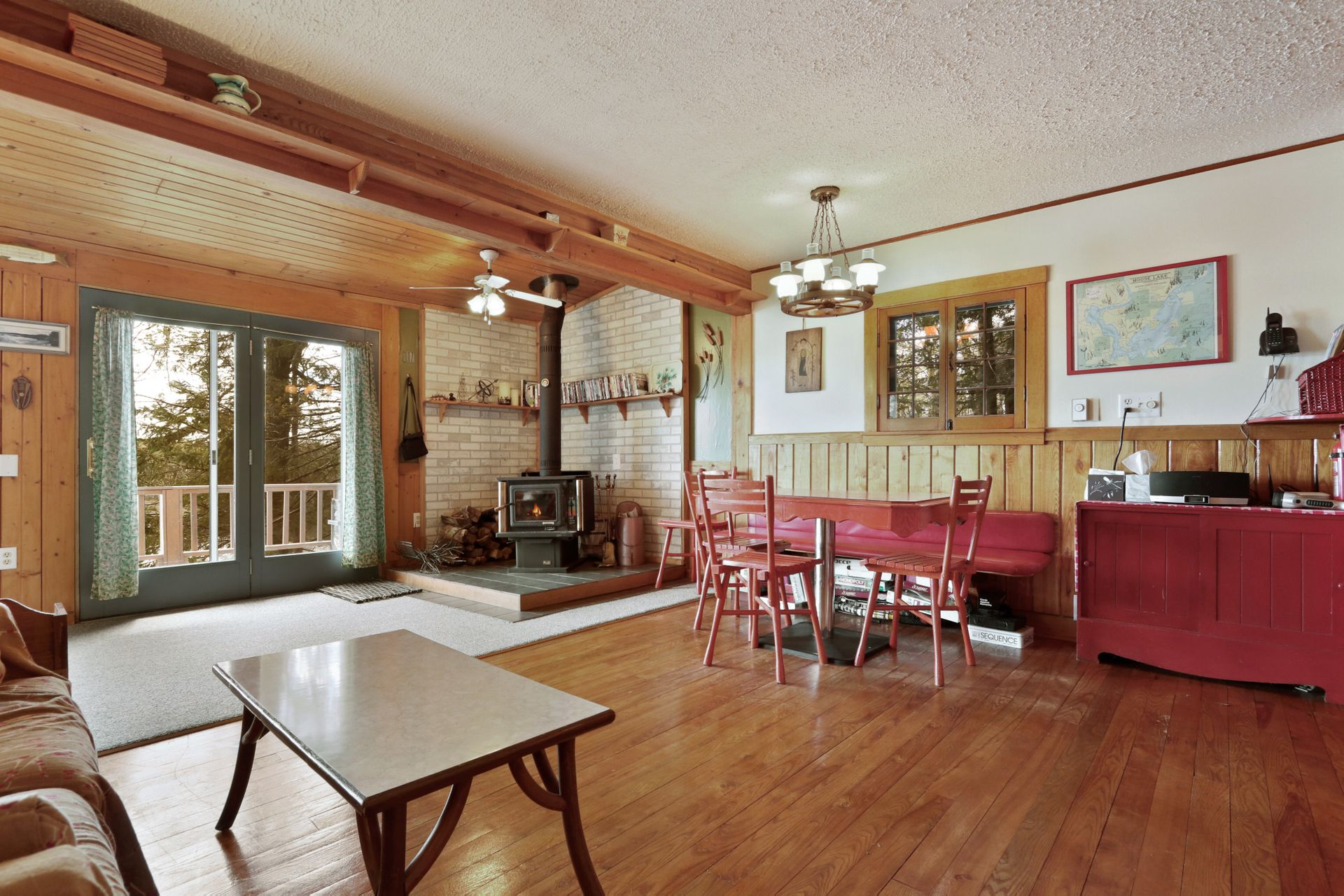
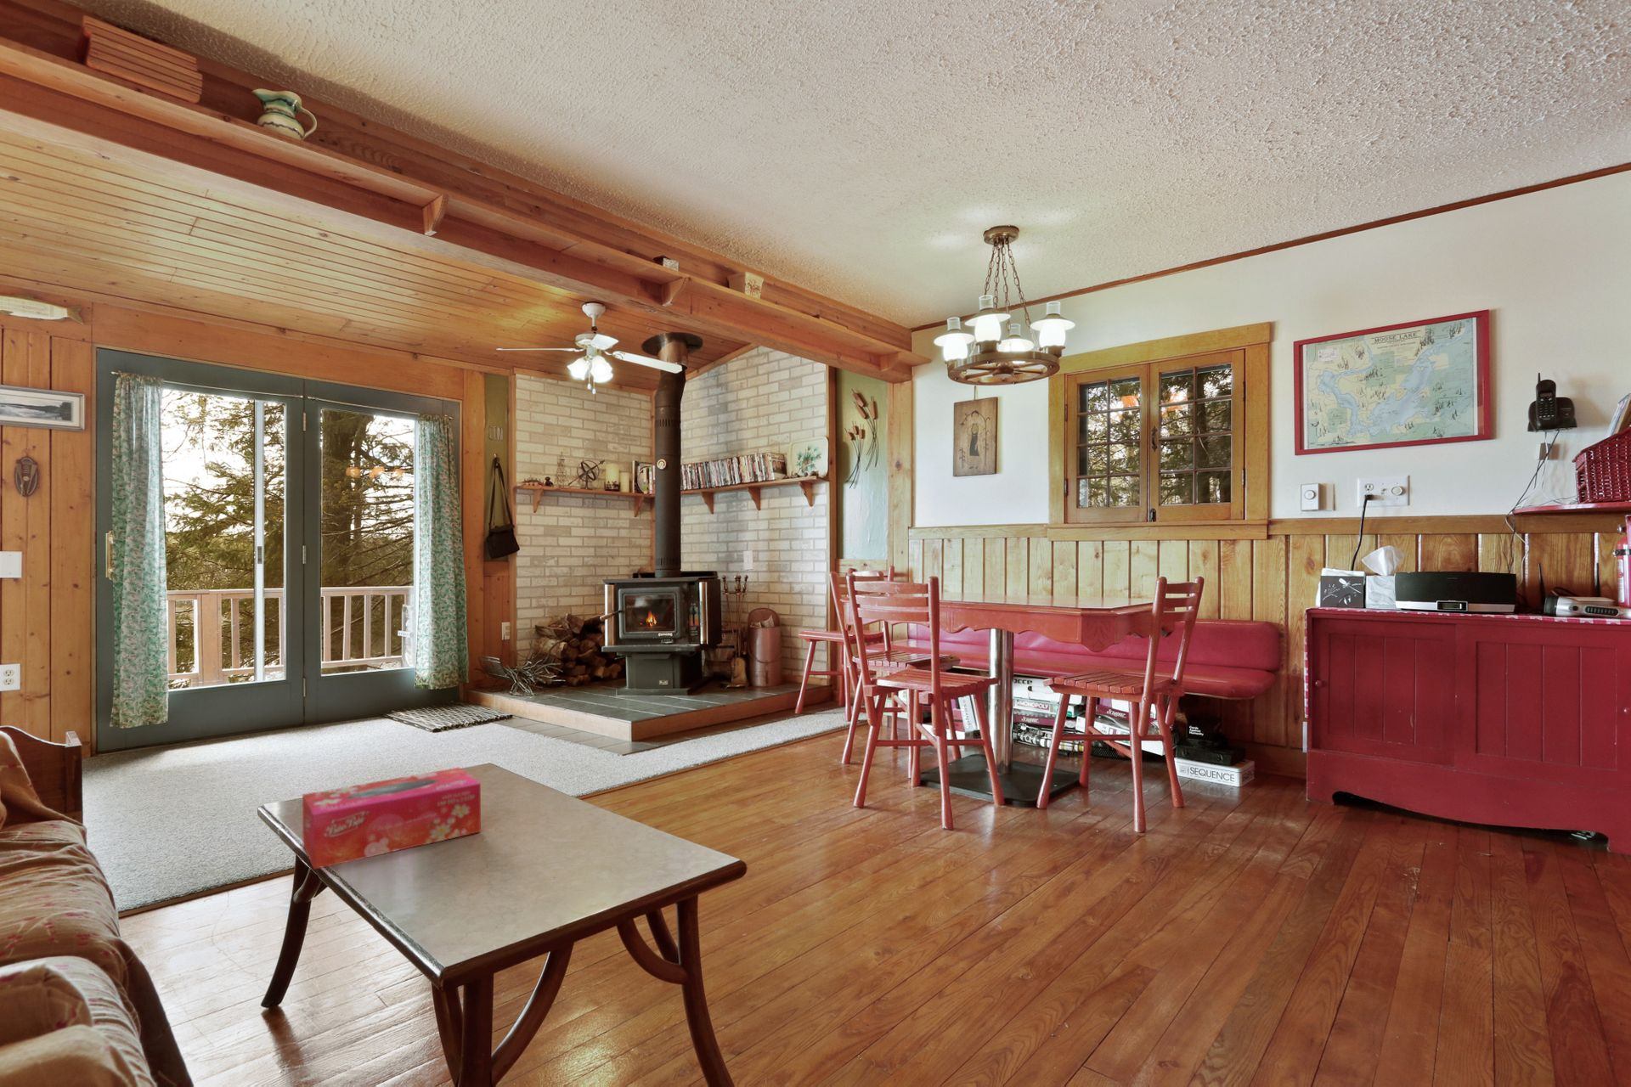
+ tissue box (393, 814)
